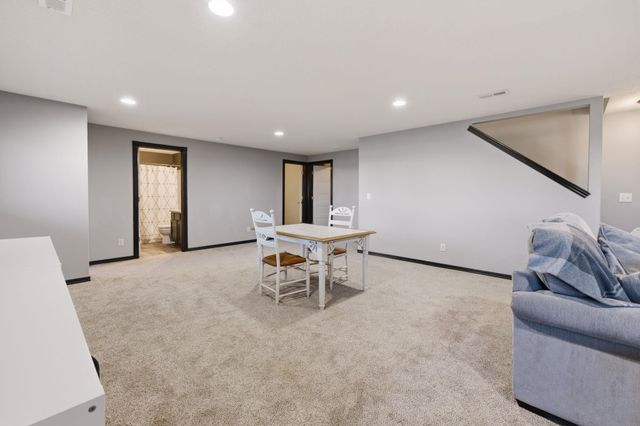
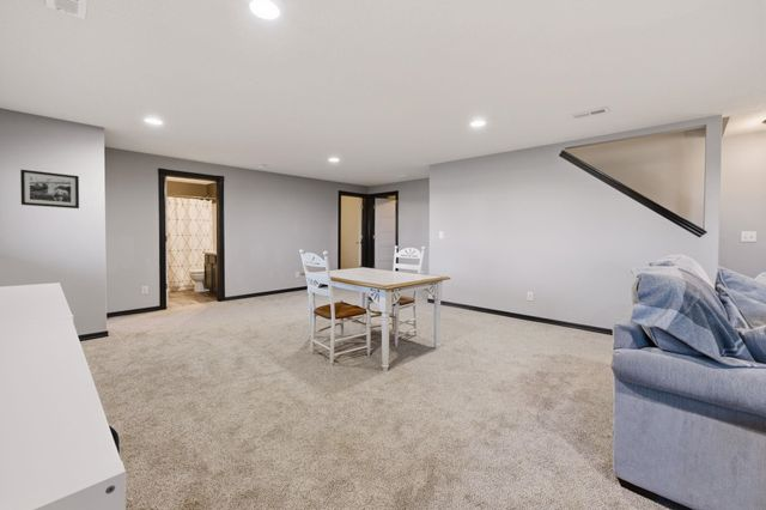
+ picture frame (50, 189)
